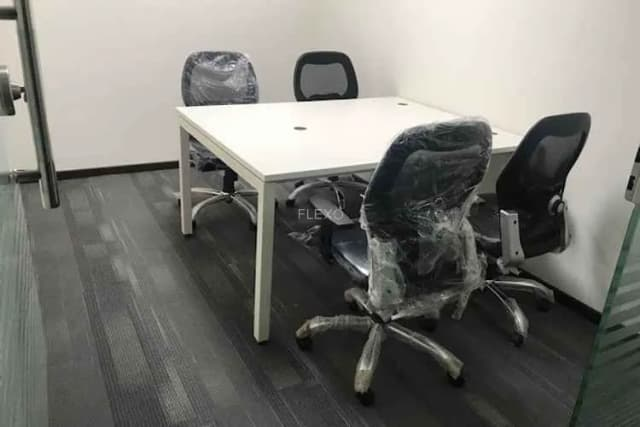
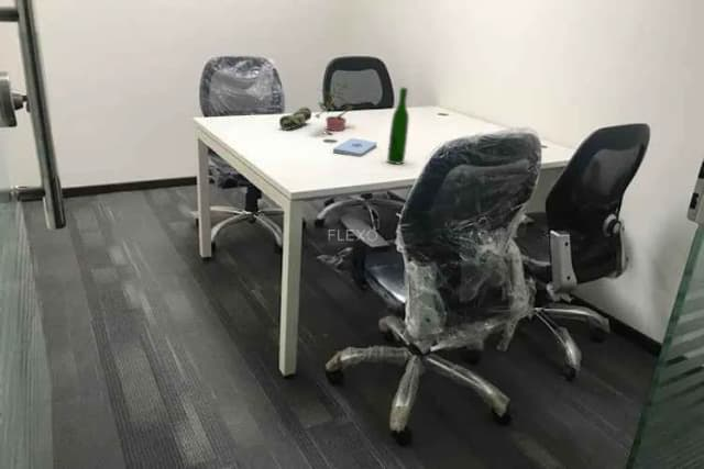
+ wine bottle (399, 125)
+ notepad (355, 147)
+ potted plant (332, 108)
+ pencil case (295, 119)
